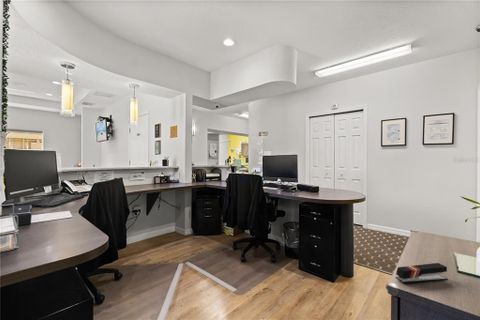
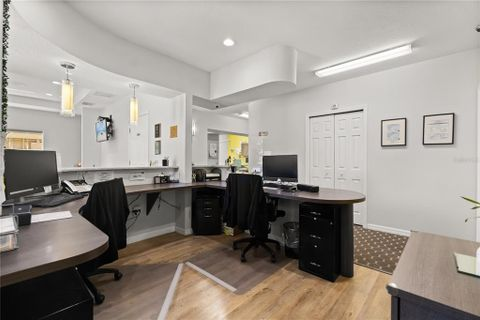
- stapler (421, 272)
